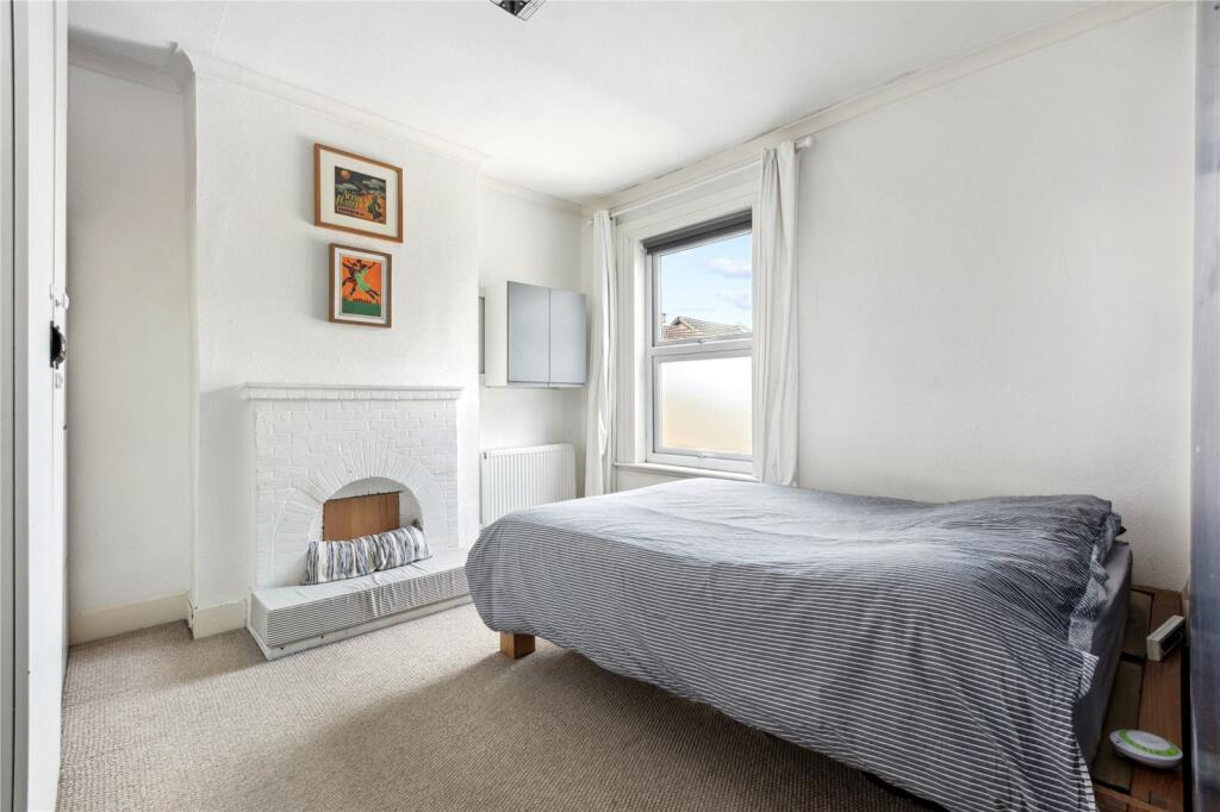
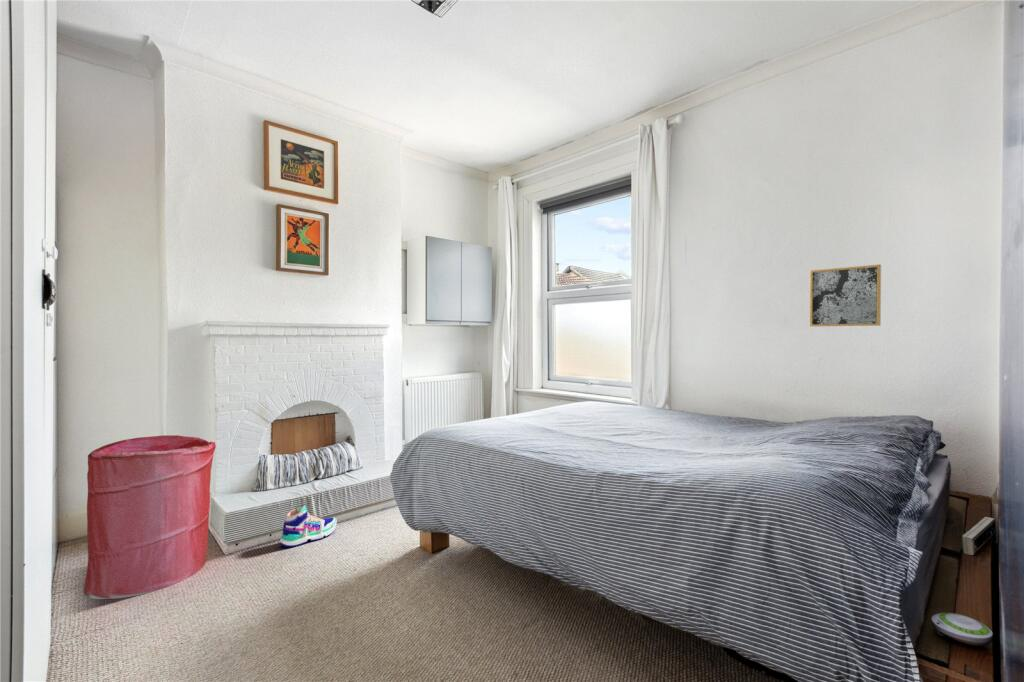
+ wall art (843, 296)
+ sneaker (309, 520)
+ laundry hamper (154, 506)
